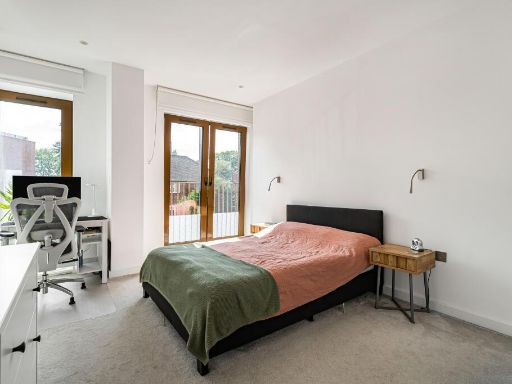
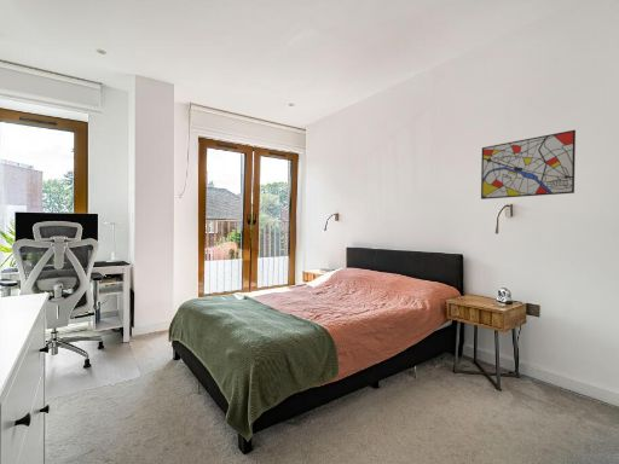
+ wall art (522, 168)
